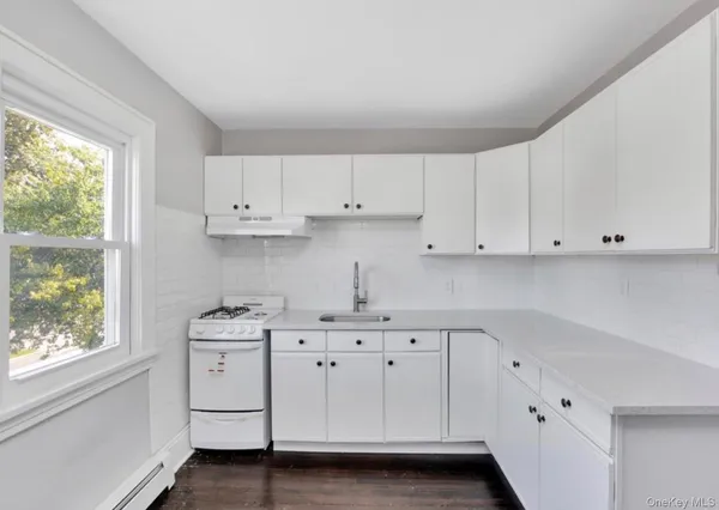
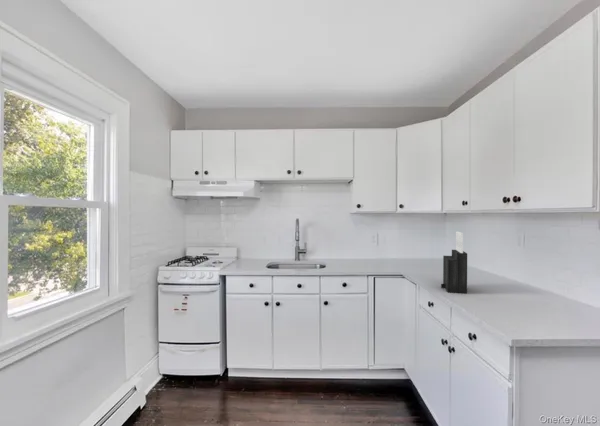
+ knife block (452, 260)
